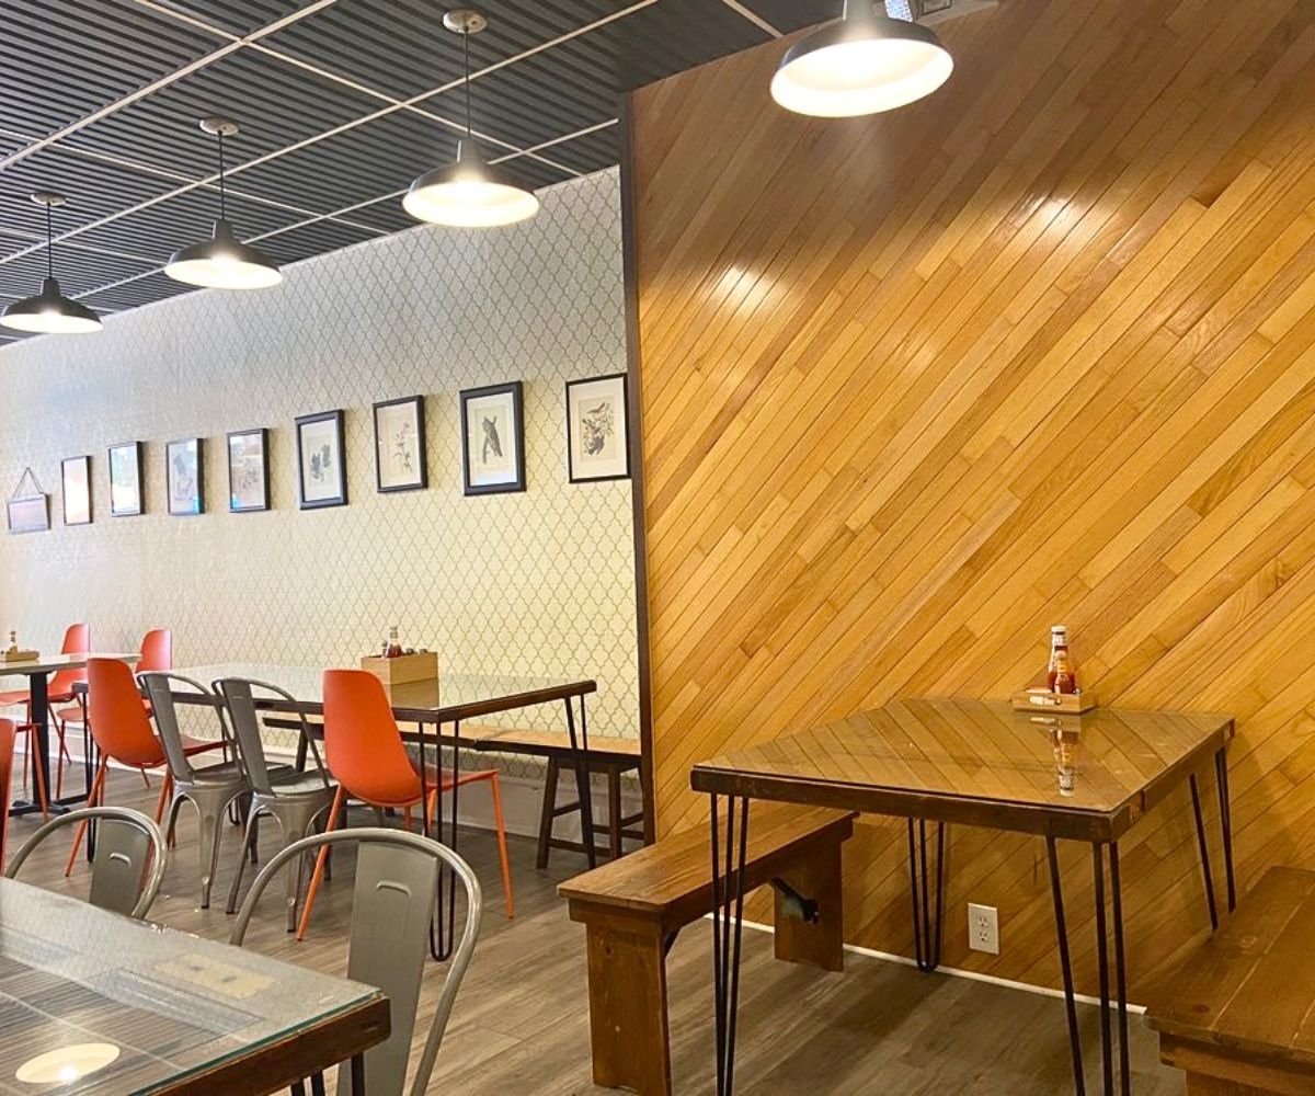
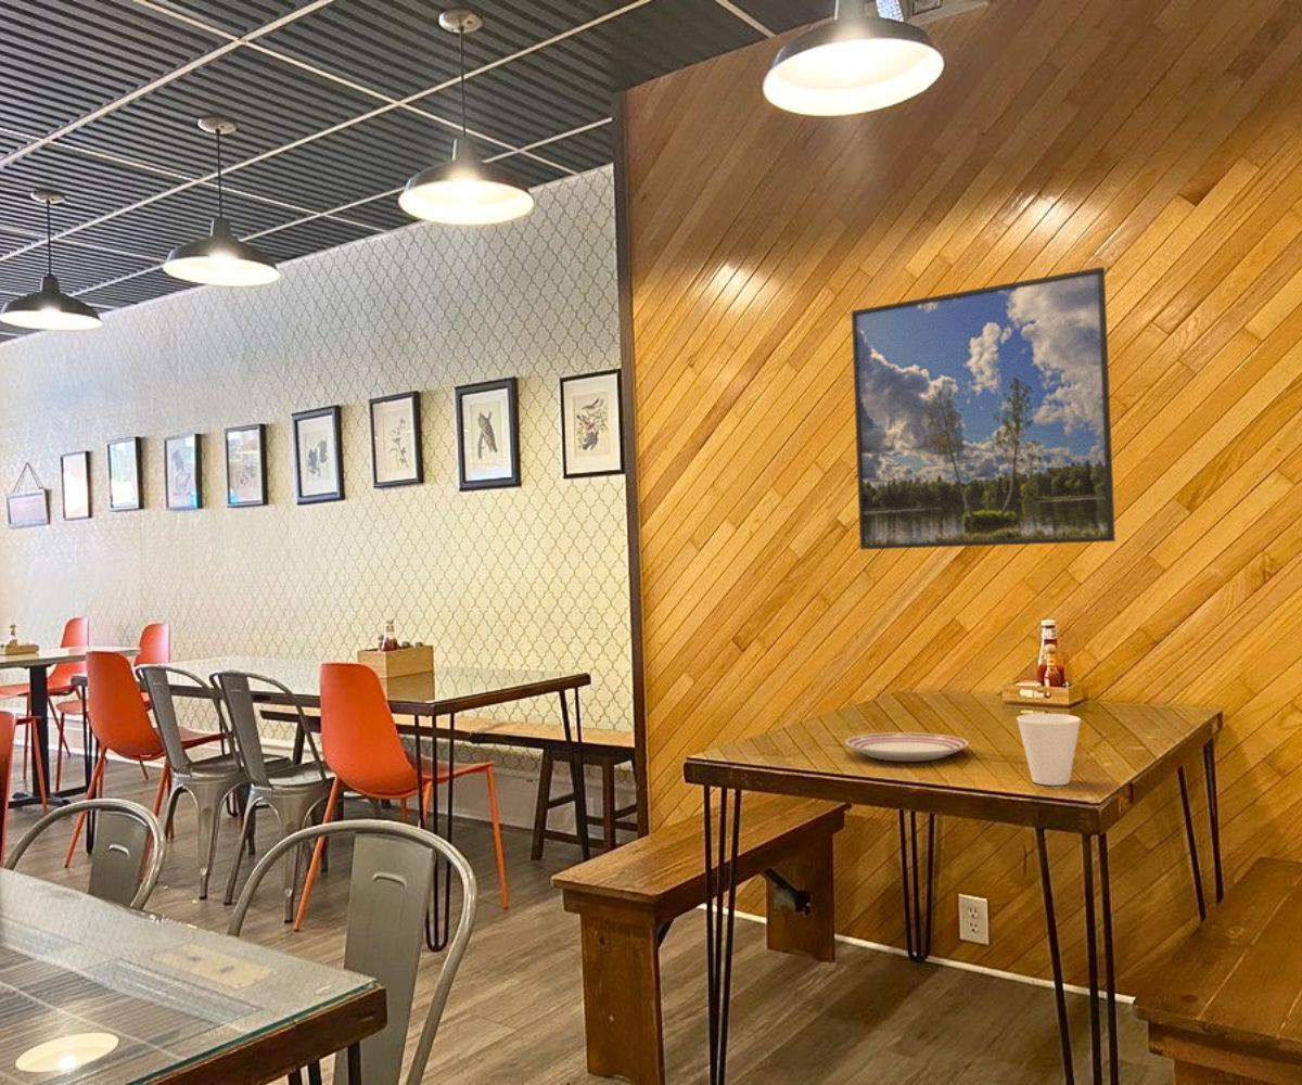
+ cup (1049, 750)
+ dinner plate (906, 746)
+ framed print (973, 418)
